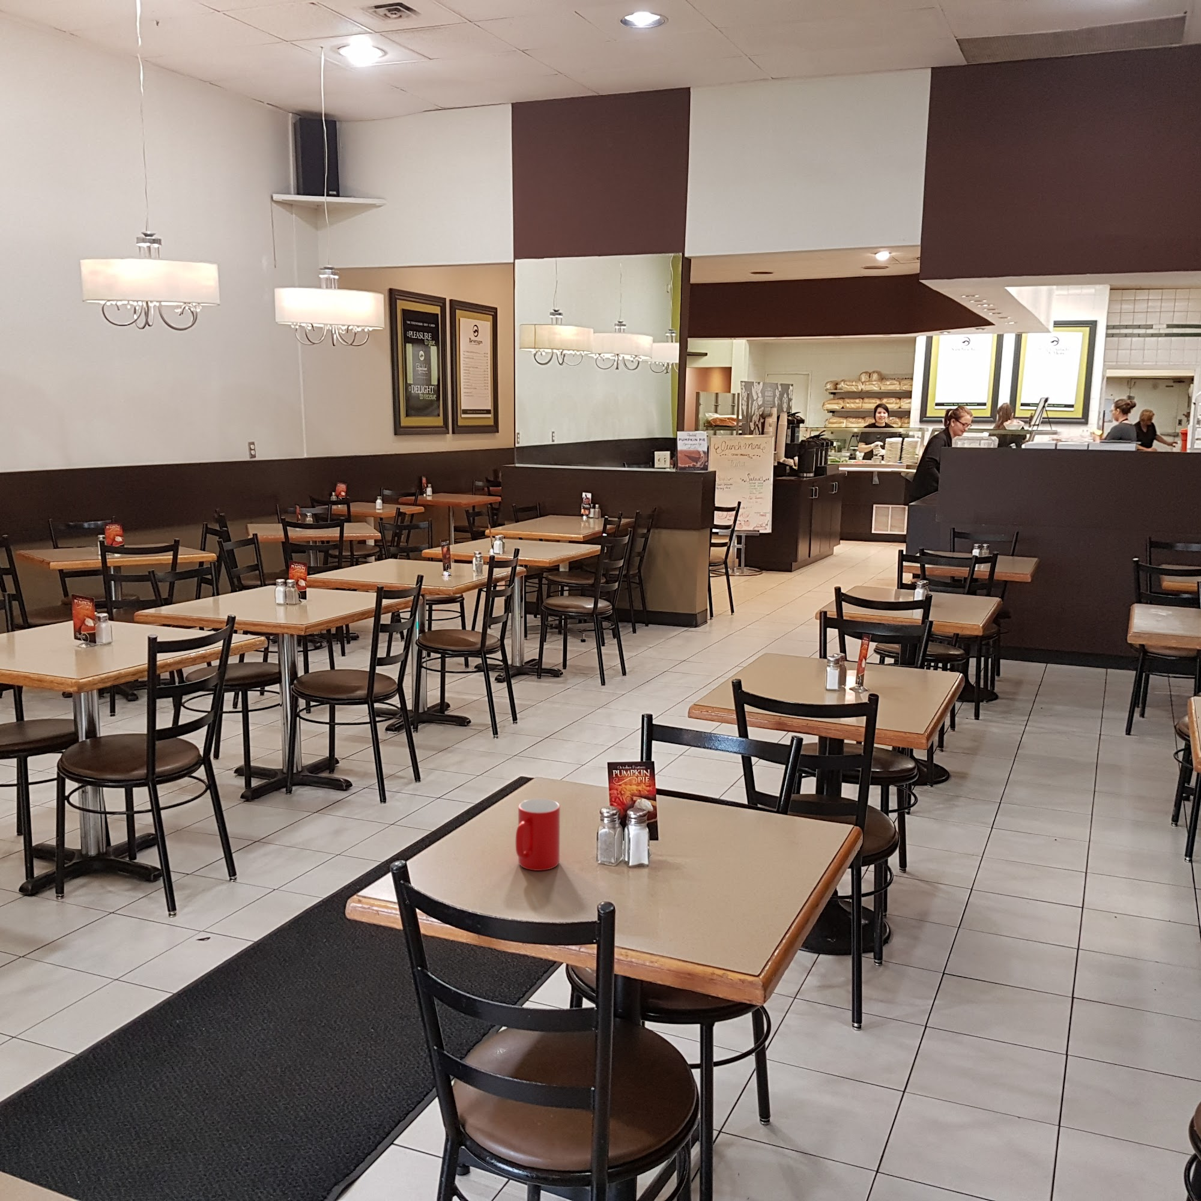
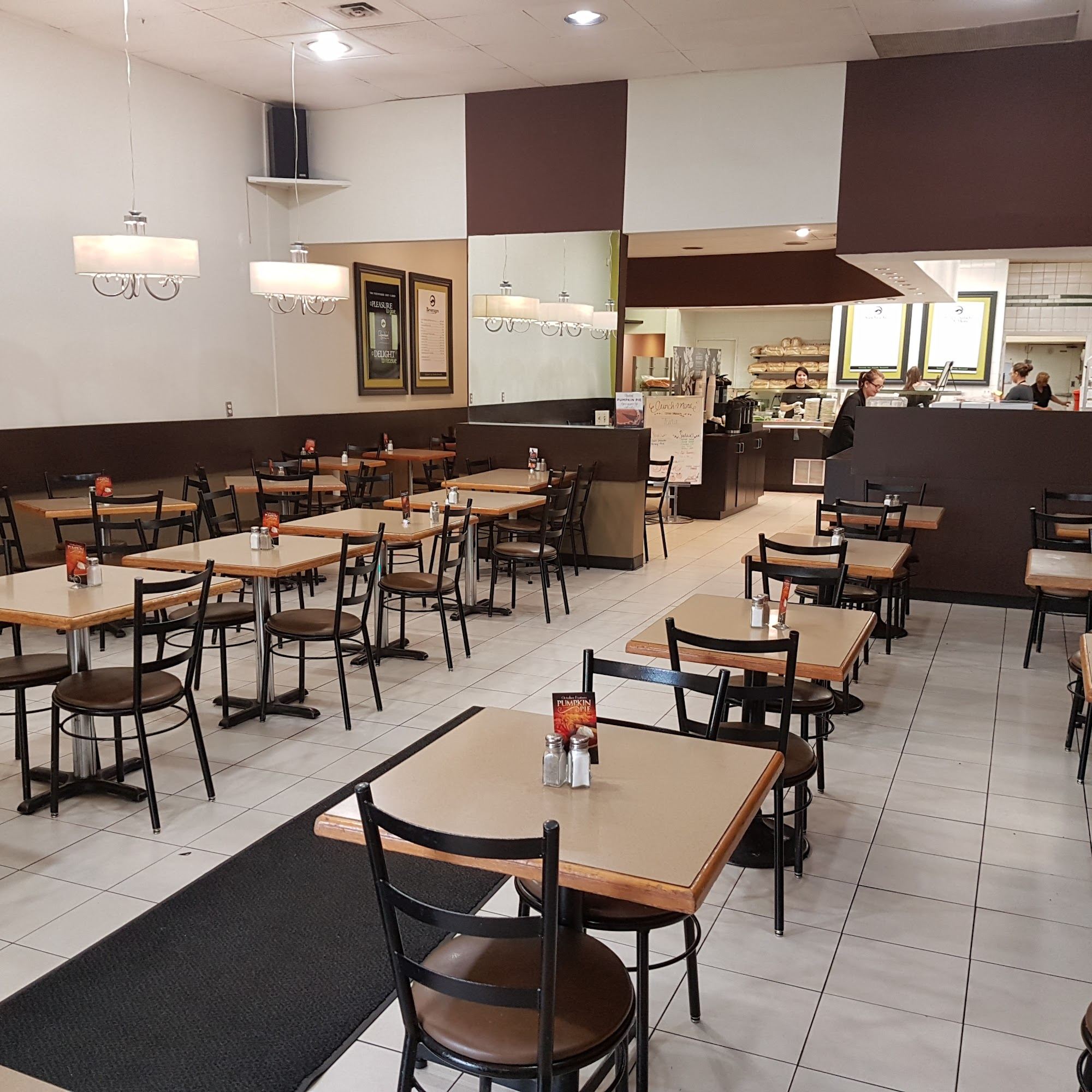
- cup (532, 836)
